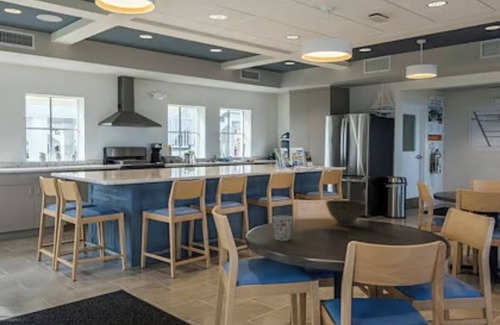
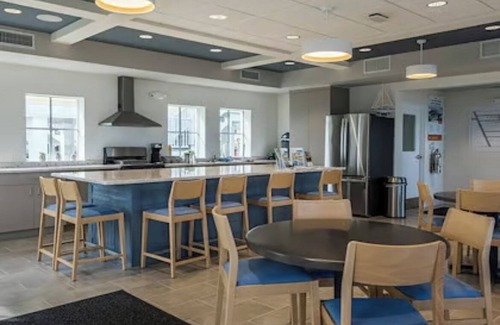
- cup (282, 228)
- bowl (345, 213)
